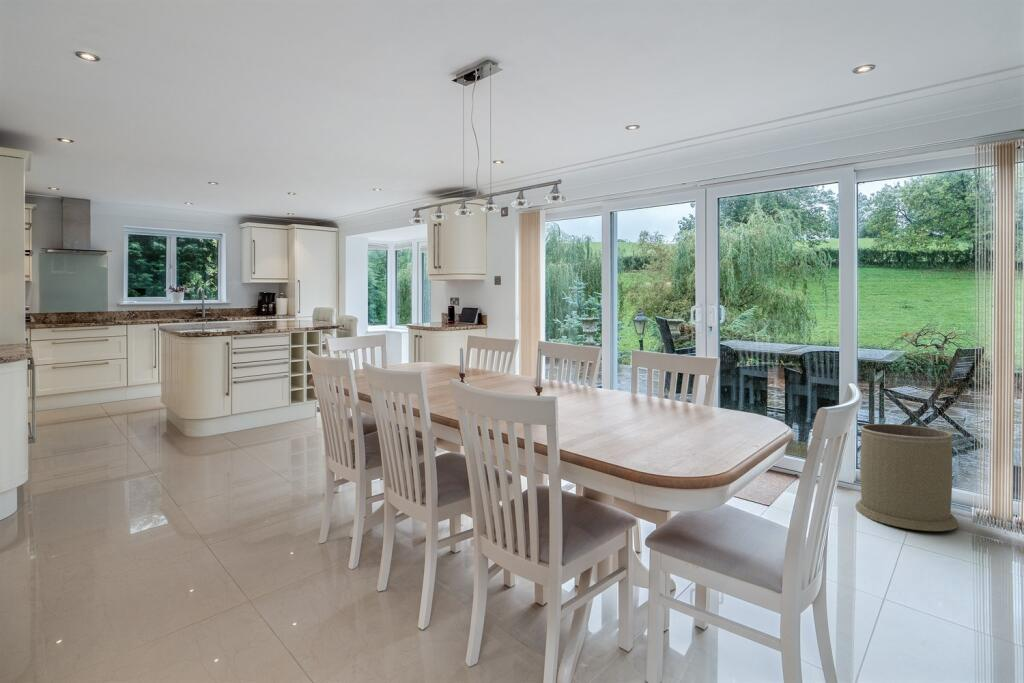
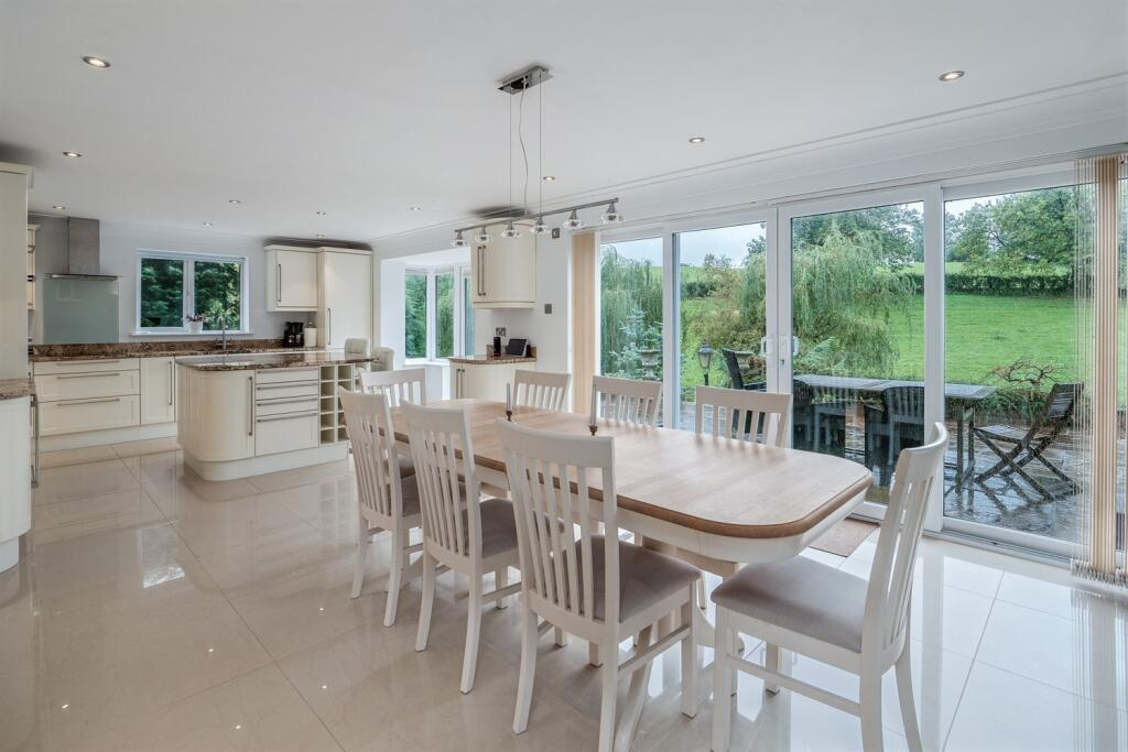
- trash can (904, 473)
